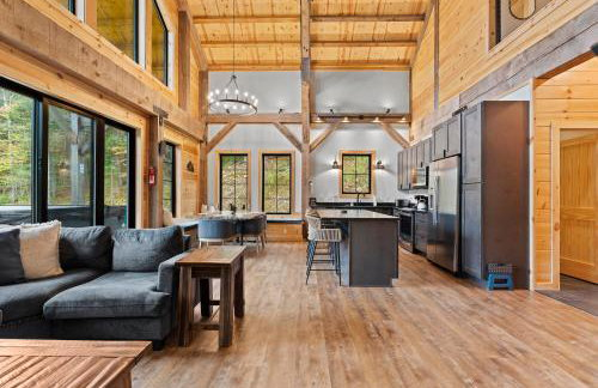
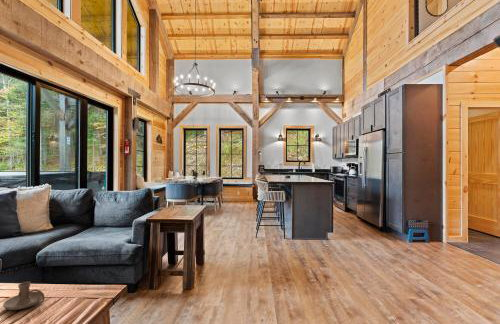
+ candle holder (27, 294)
